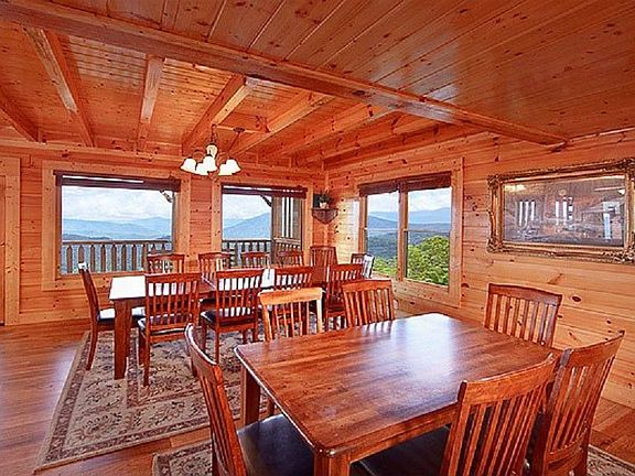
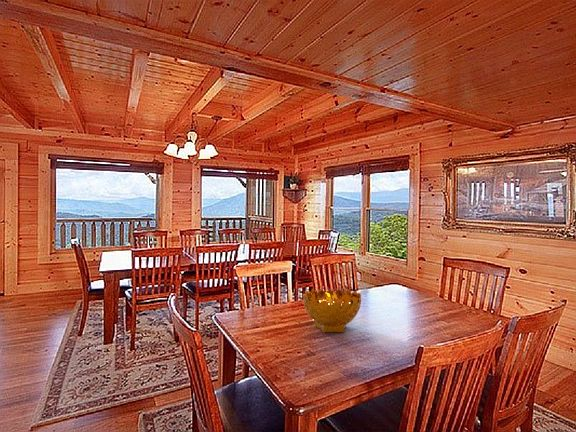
+ decorative bowl (331, 308)
